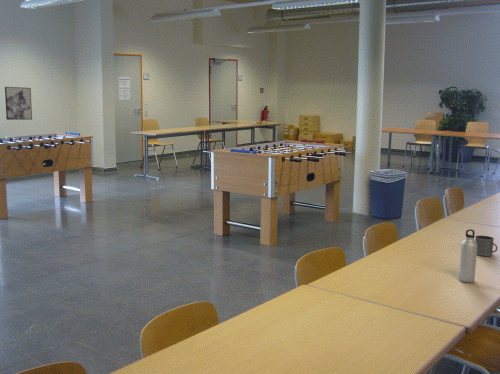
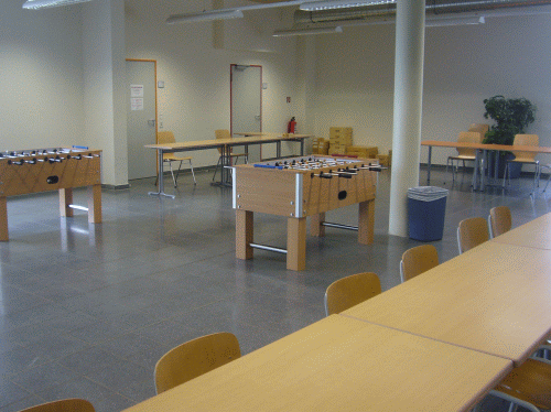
- wall art (18, 103)
- mug (486, 246)
- water bottle (468, 255)
